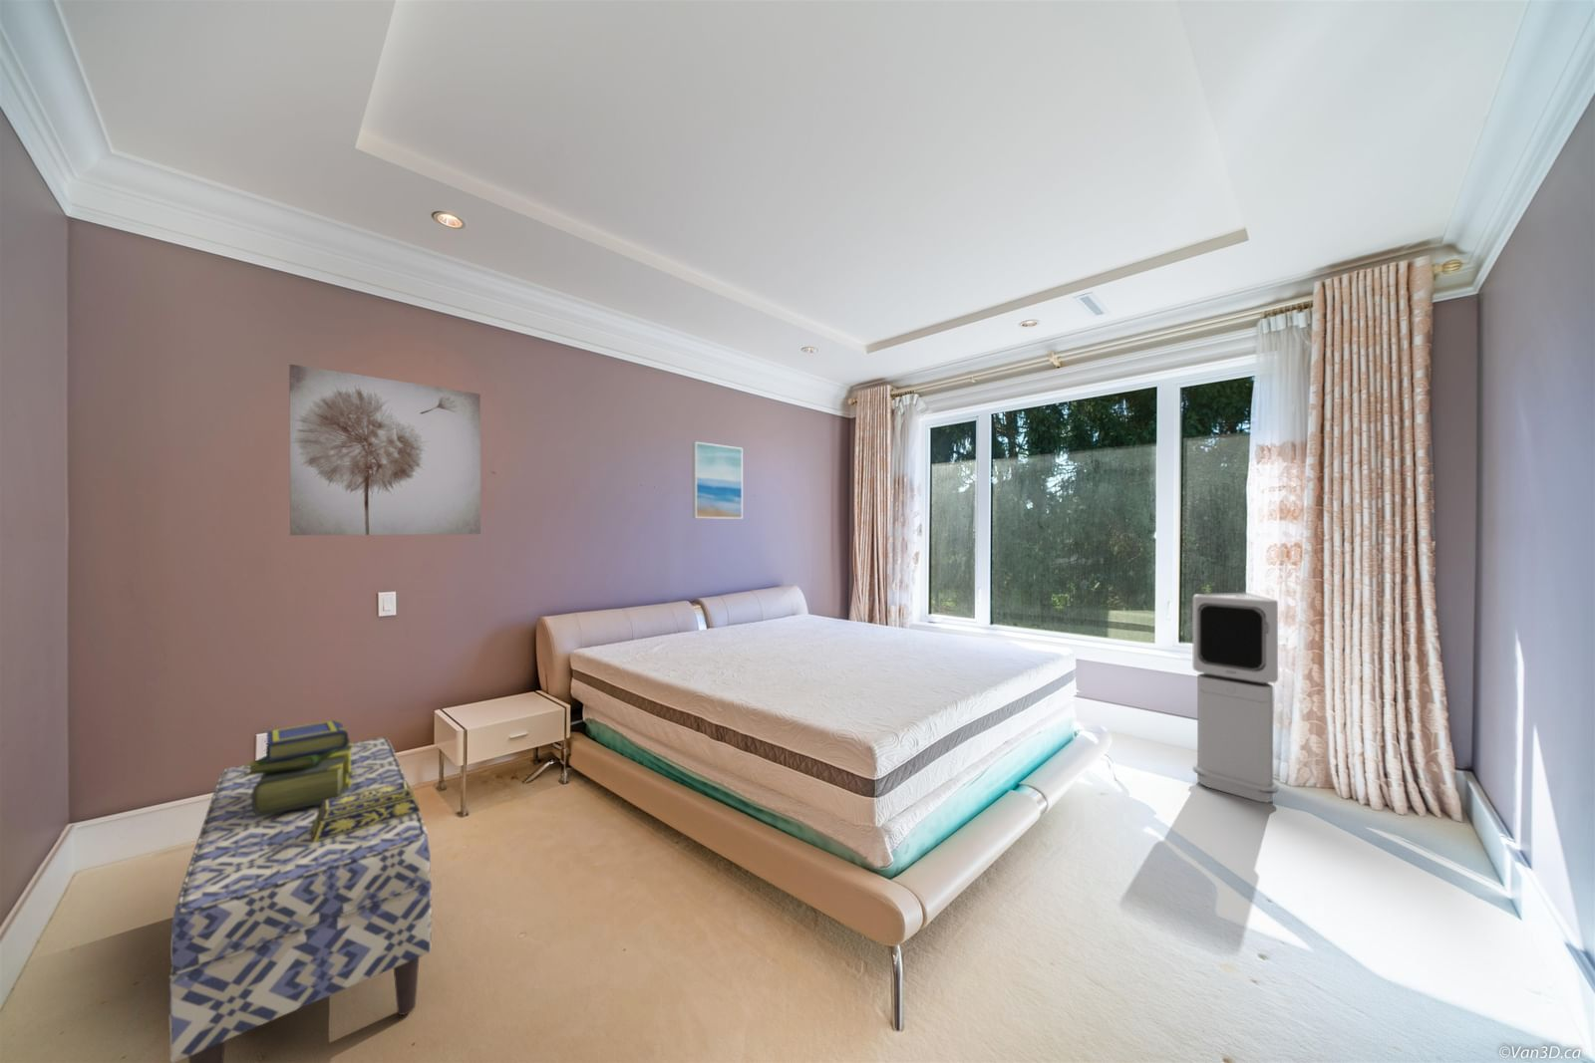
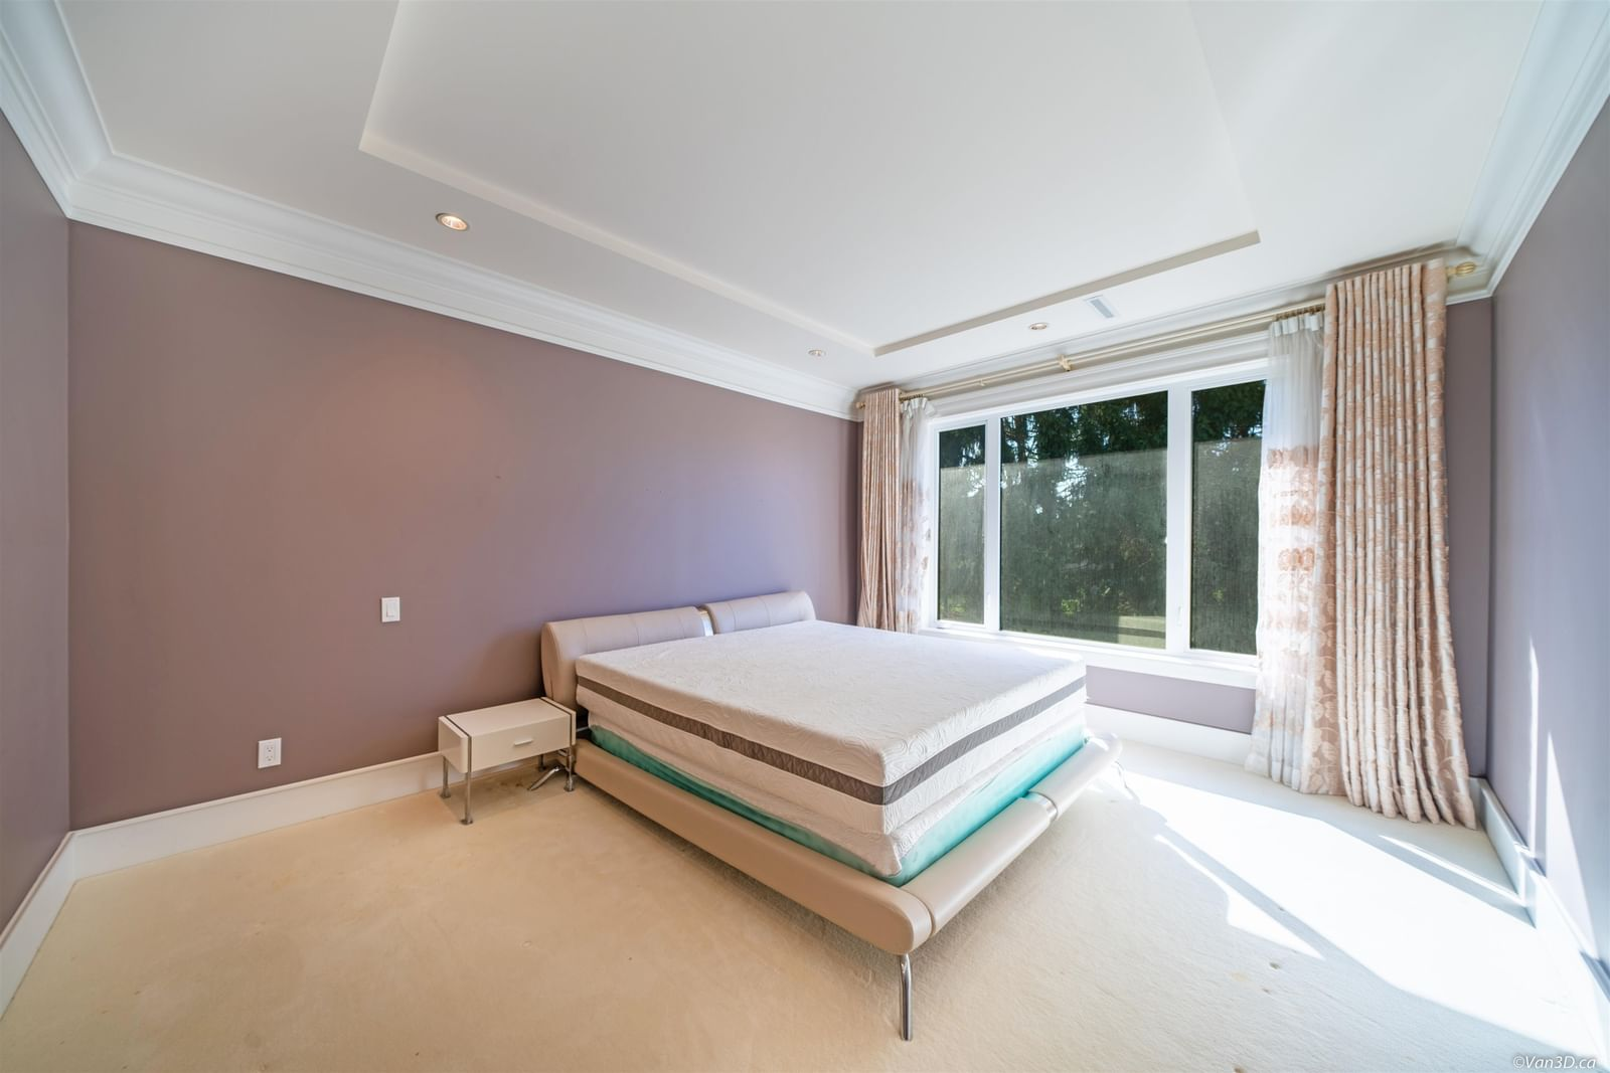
- decorative box (368, 806)
- bench (313, 873)
- stack of books (304, 760)
- wall art (718, 482)
- air purifier (1238, 689)
- wall art (394, 457)
